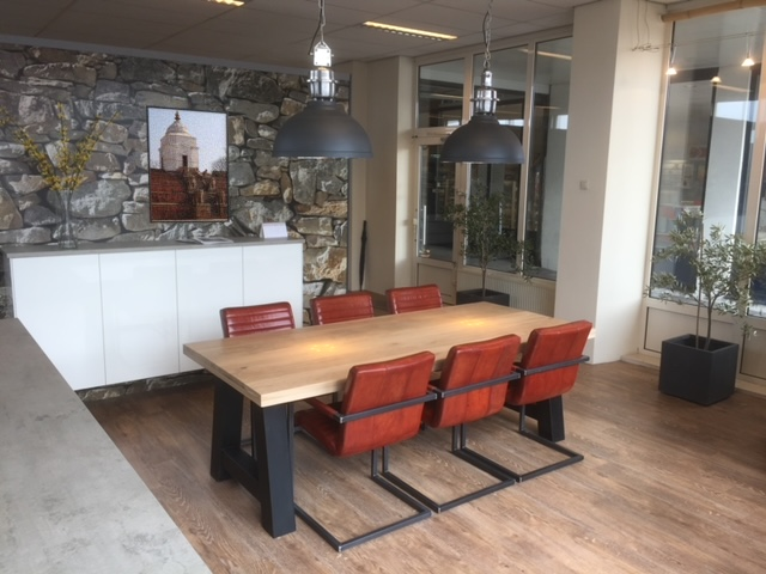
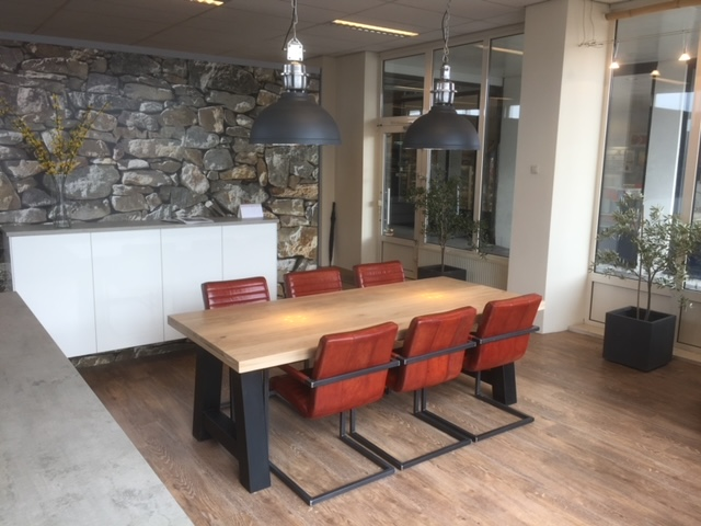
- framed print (189, 166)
